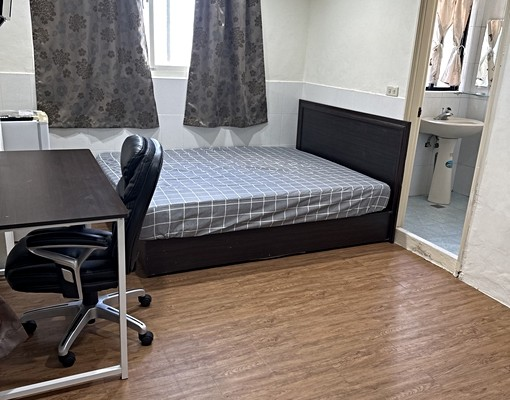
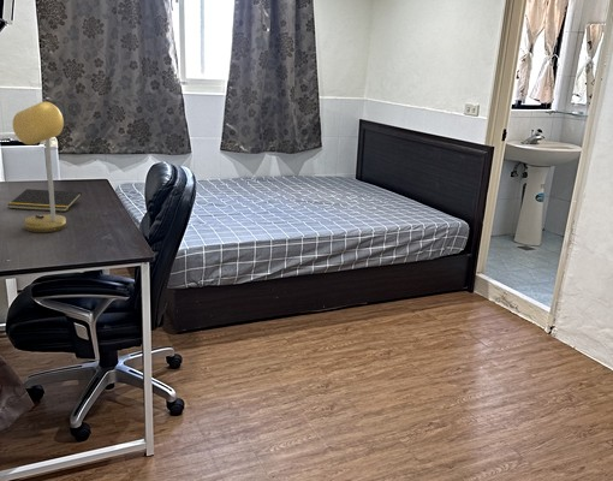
+ notepad (46, 200)
+ desk lamp (47, 165)
